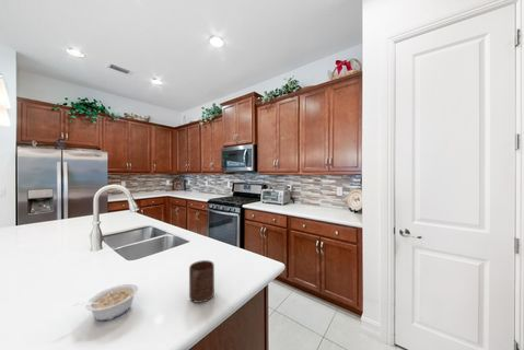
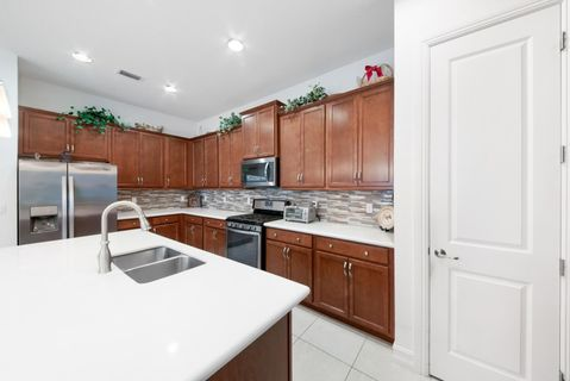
- legume (112, 302)
- cup (201, 282)
